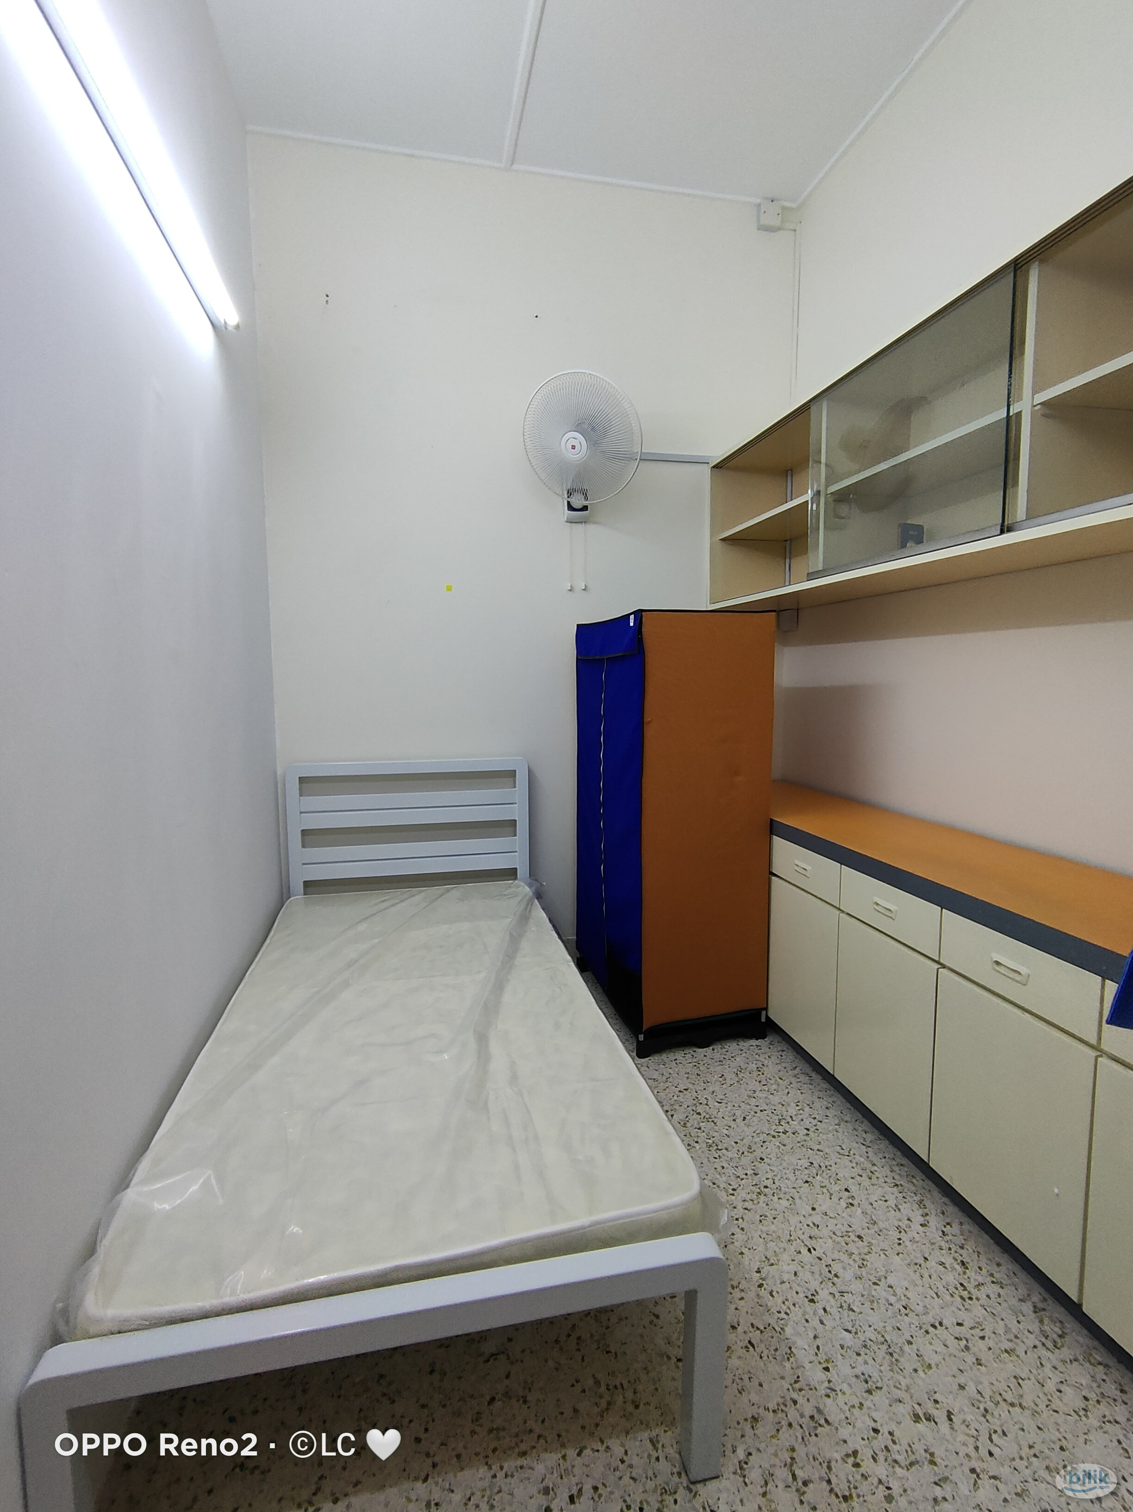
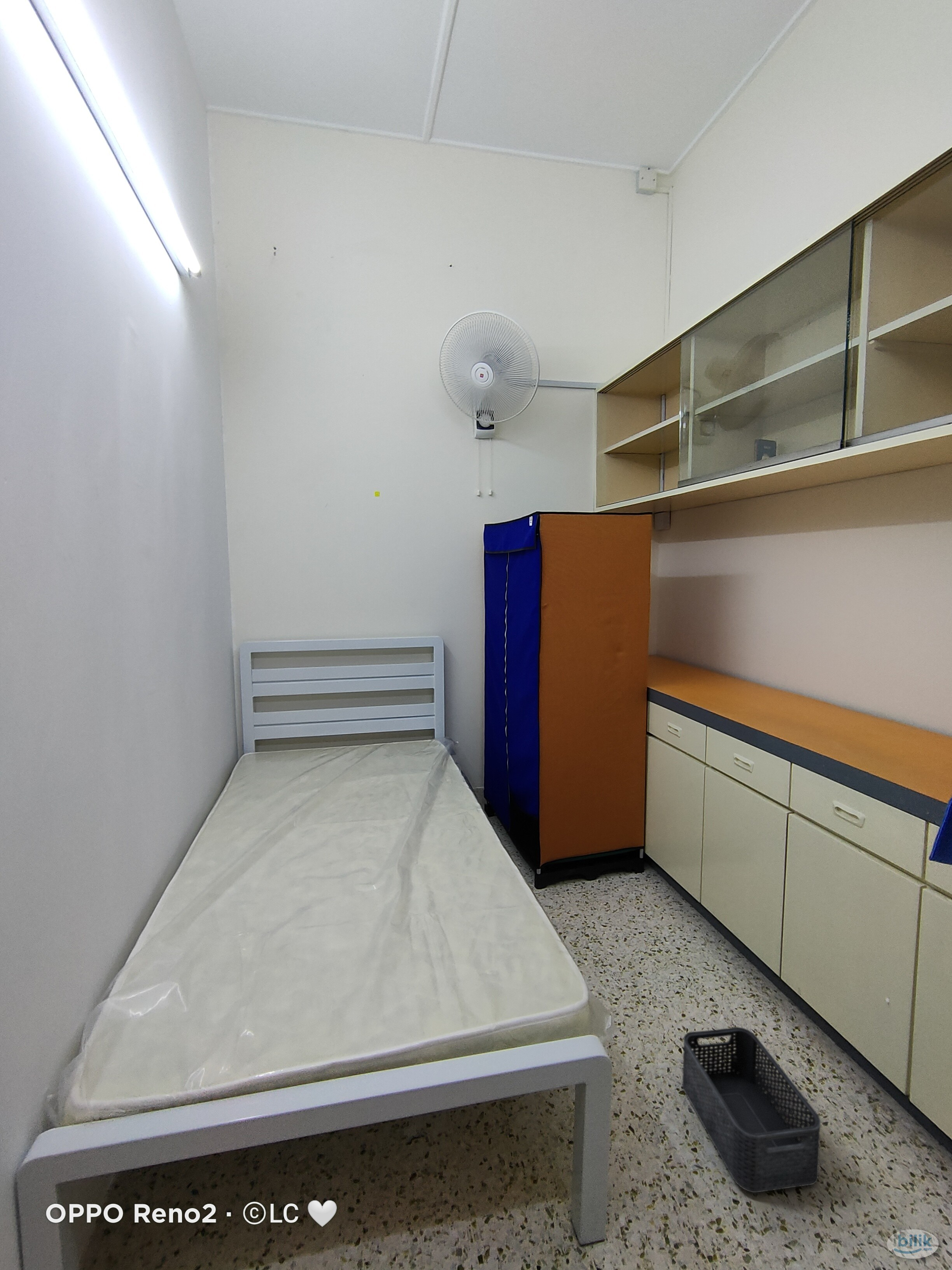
+ storage bin (745, 1101)
